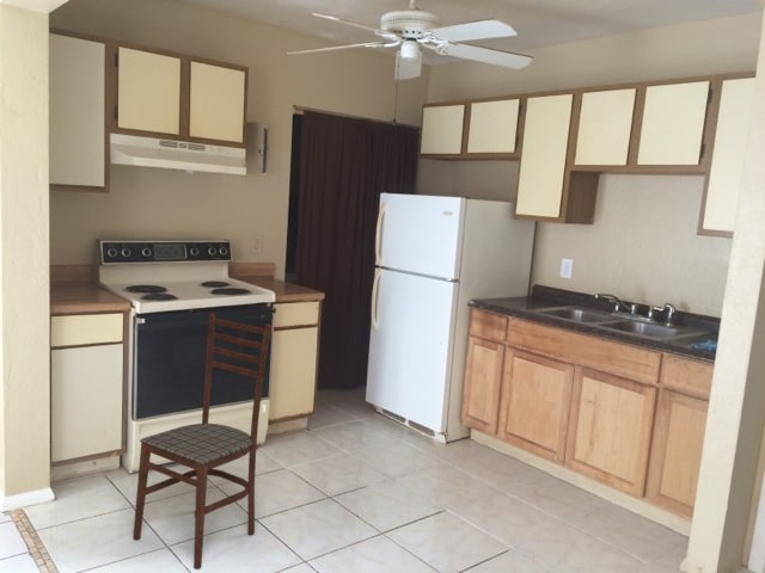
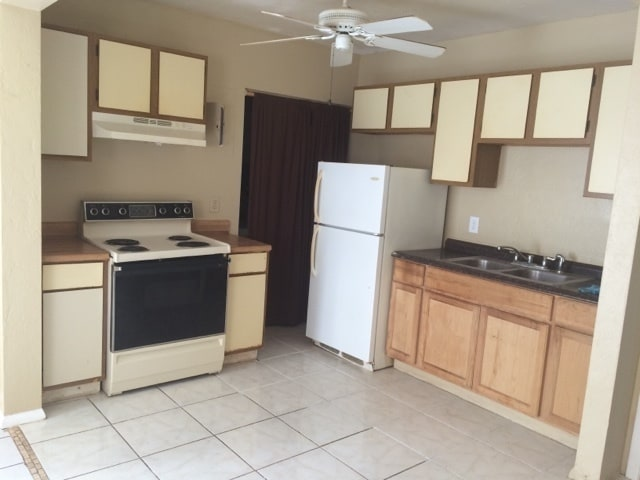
- dining chair (202, 431)
